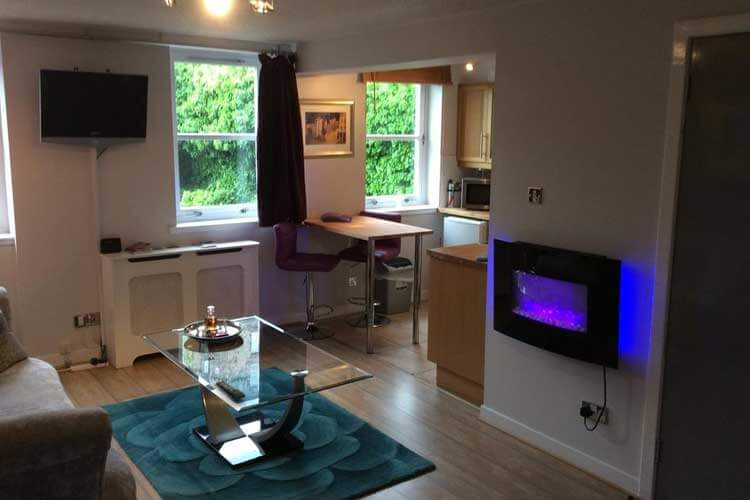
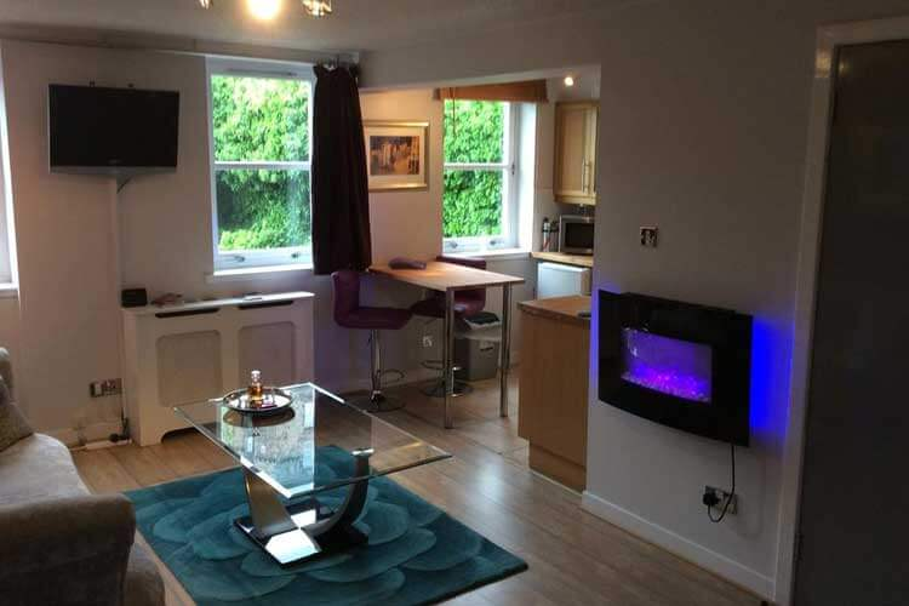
- remote control (230, 389)
